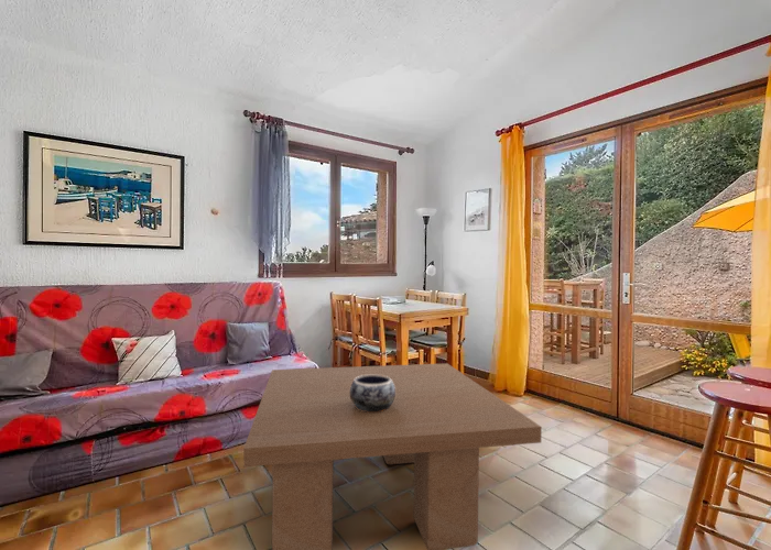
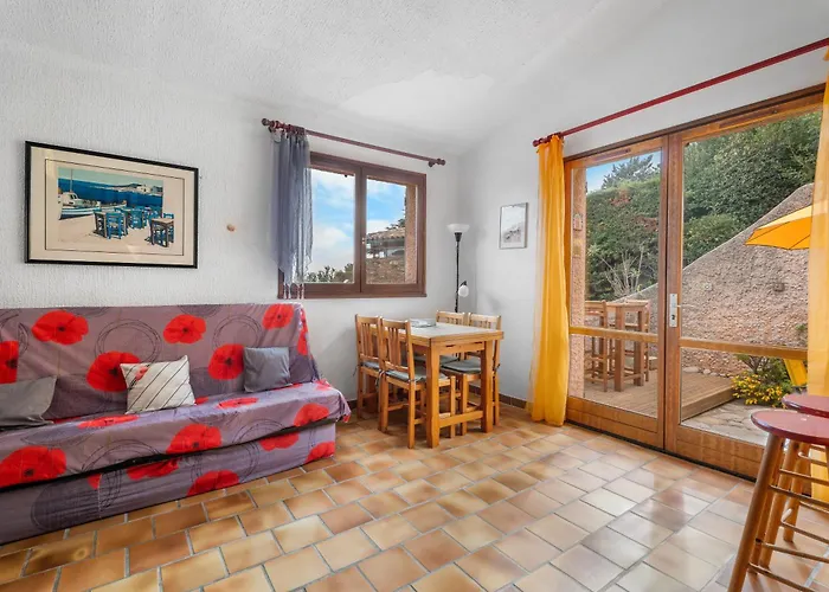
- coffee table (378, 442)
- decorative bowl (372, 392)
